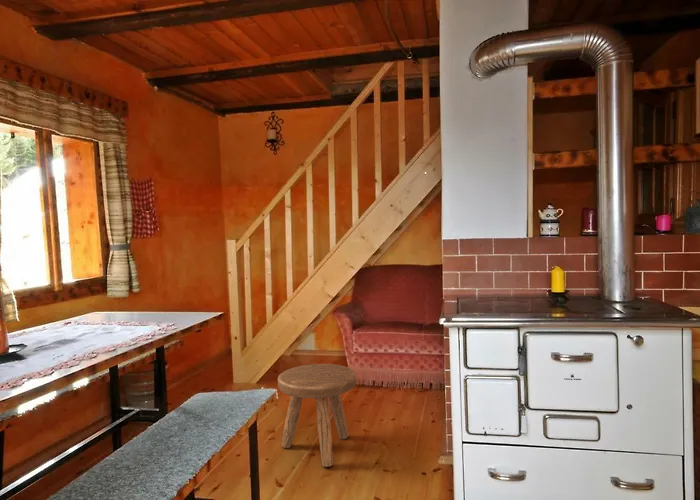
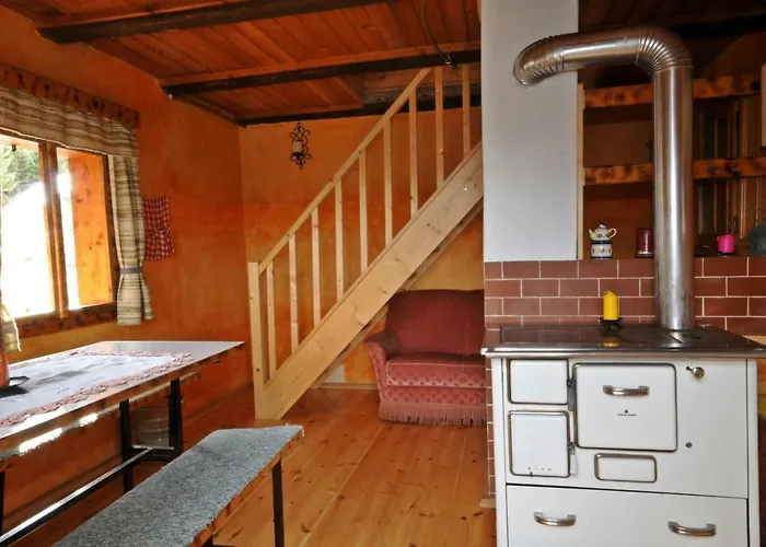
- stool (318, 412)
